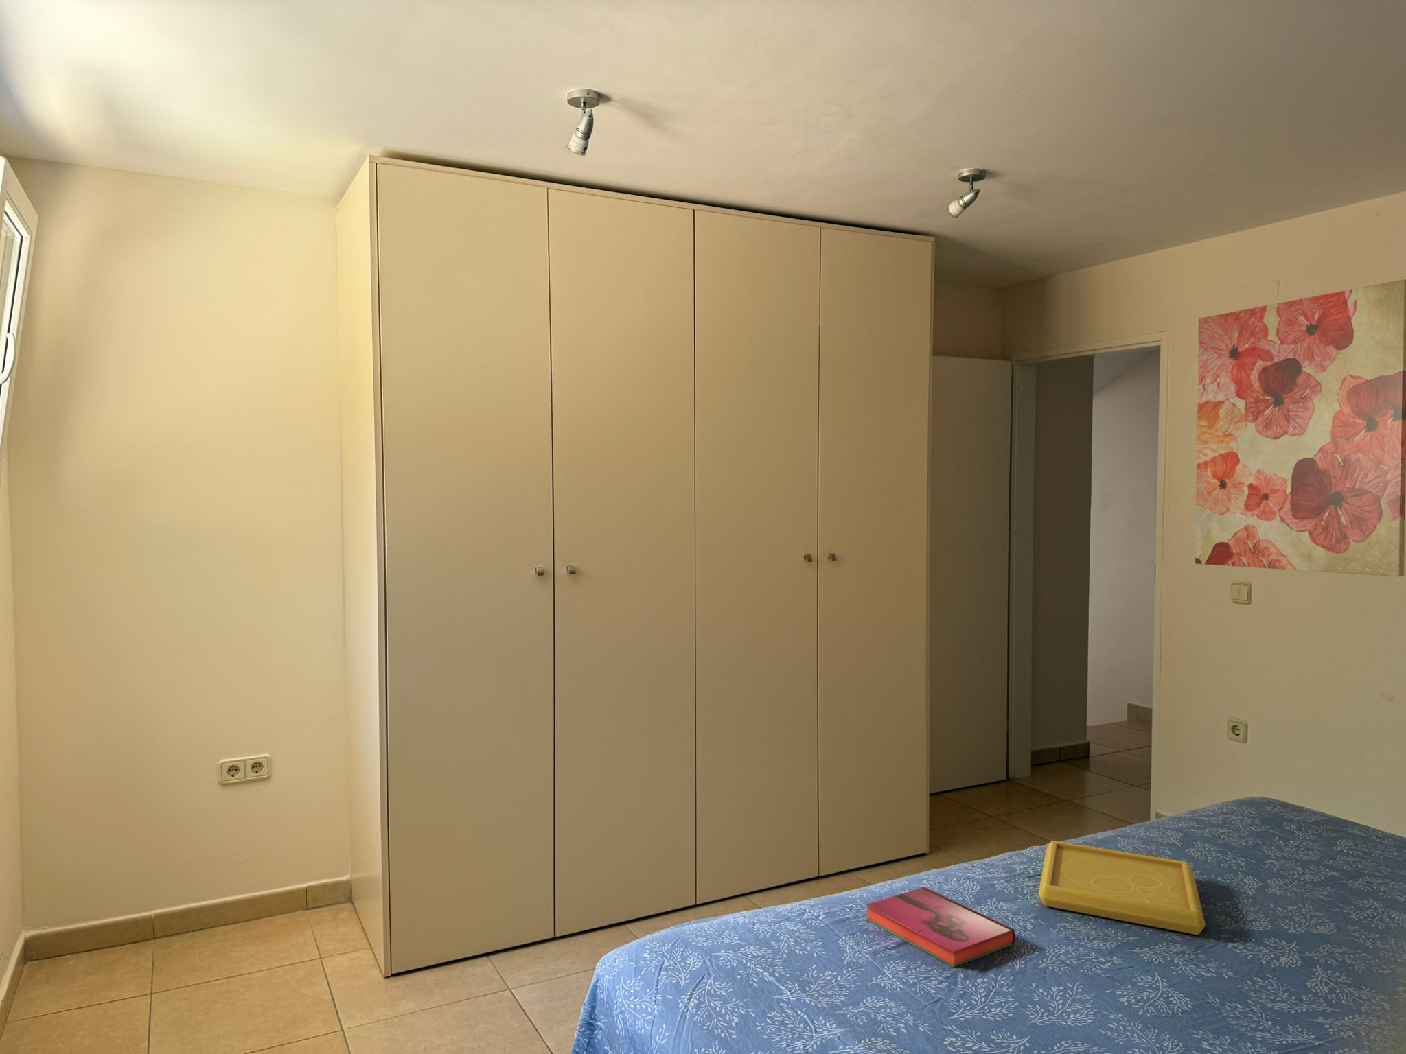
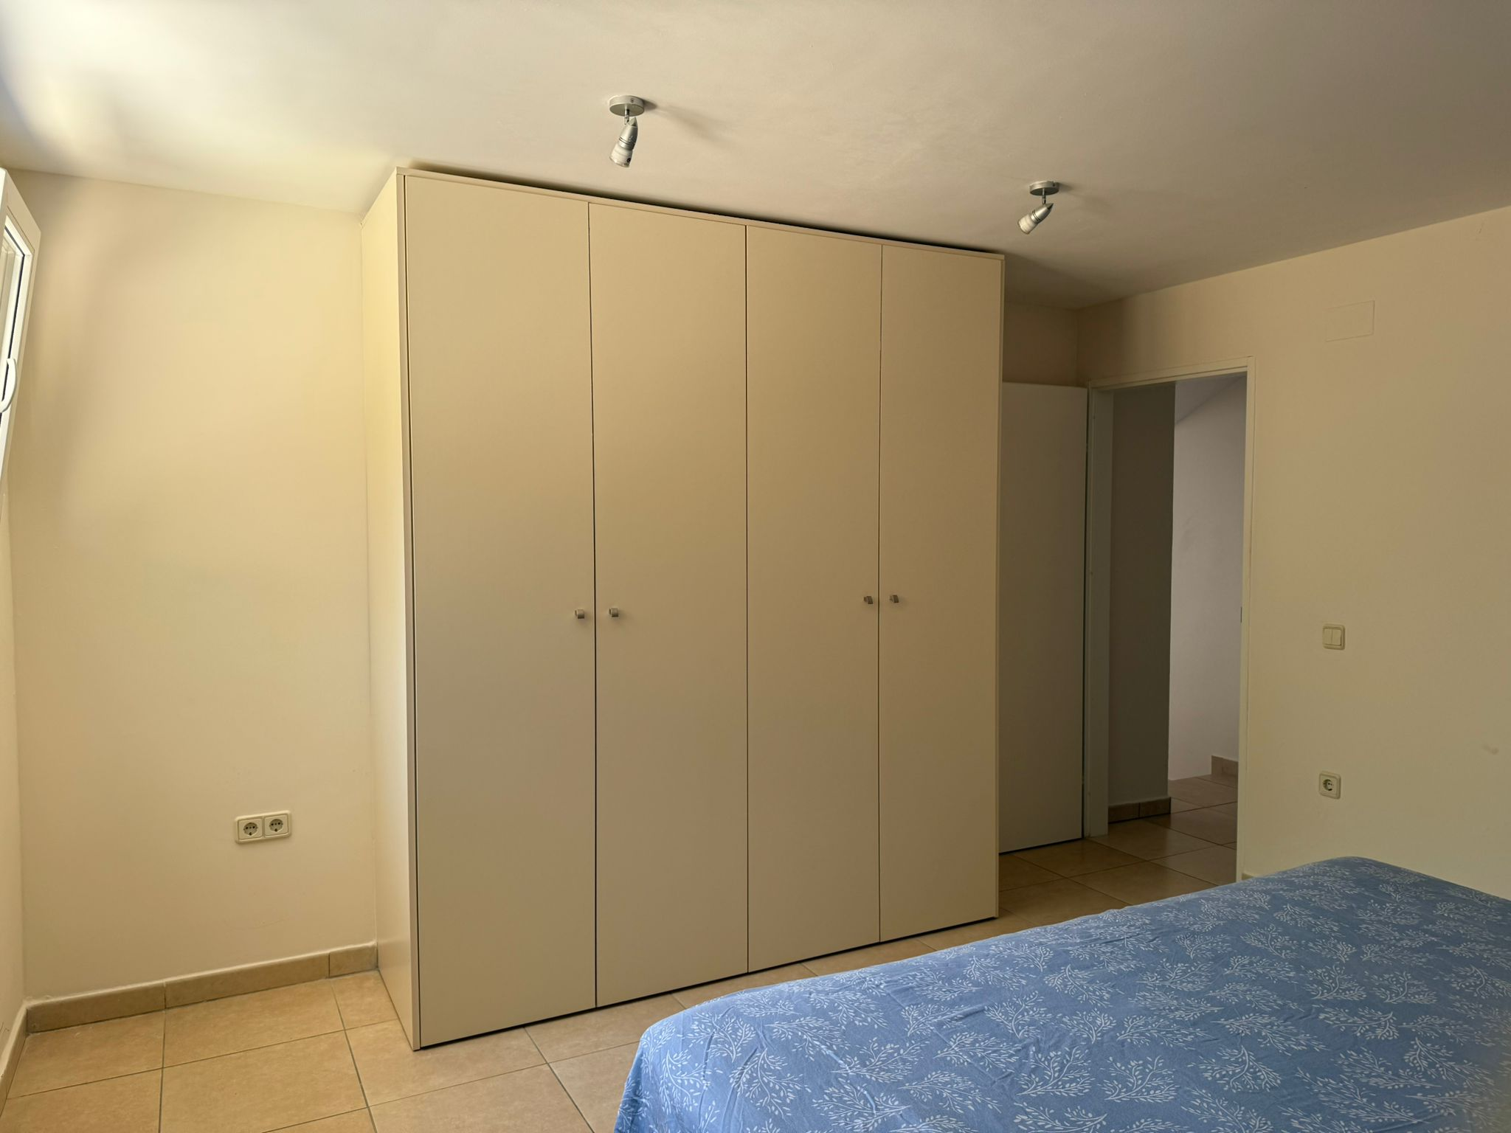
- wall art (1292, 436)
- hardback book (938, 923)
- serving tray (1118, 884)
